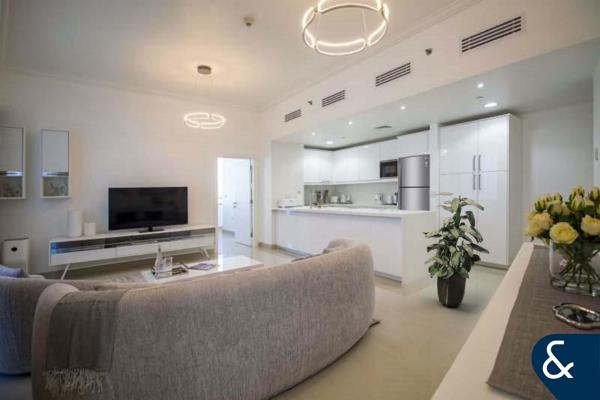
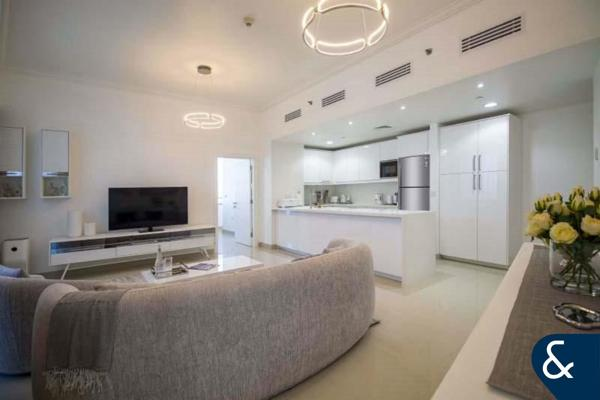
- indoor plant (451, 247)
